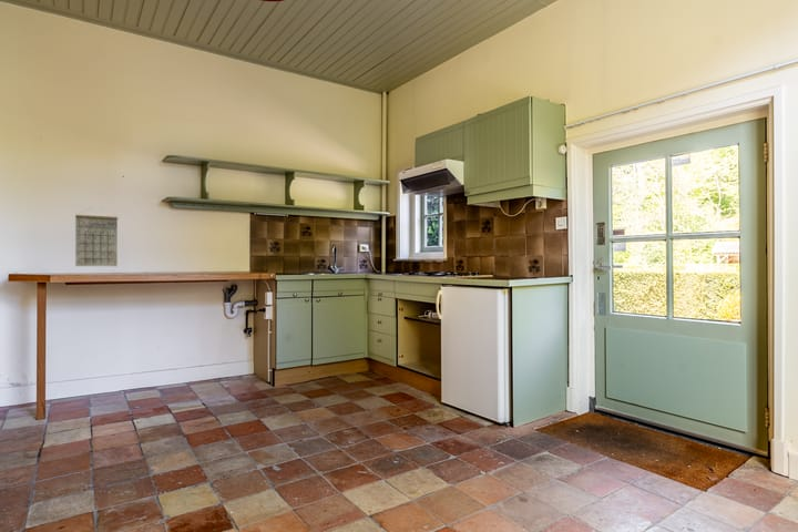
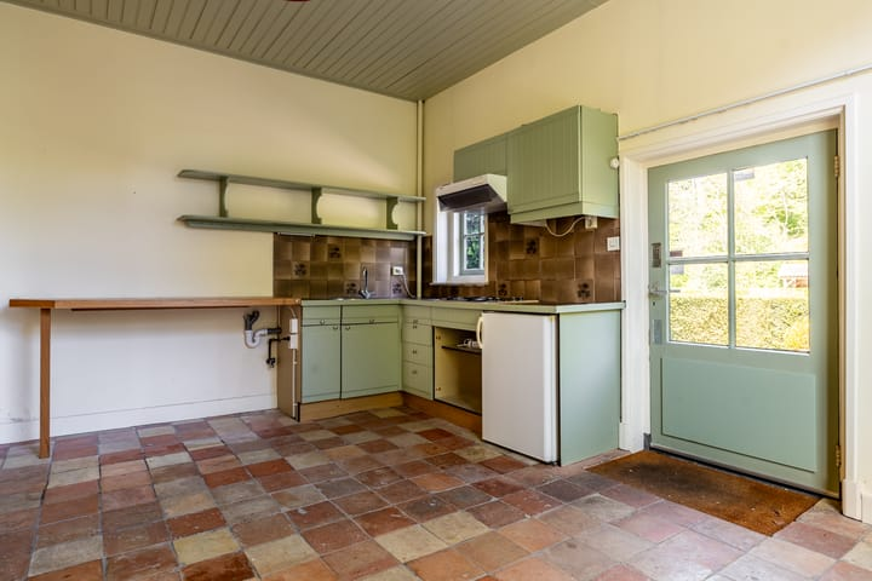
- calendar (96, 235)
